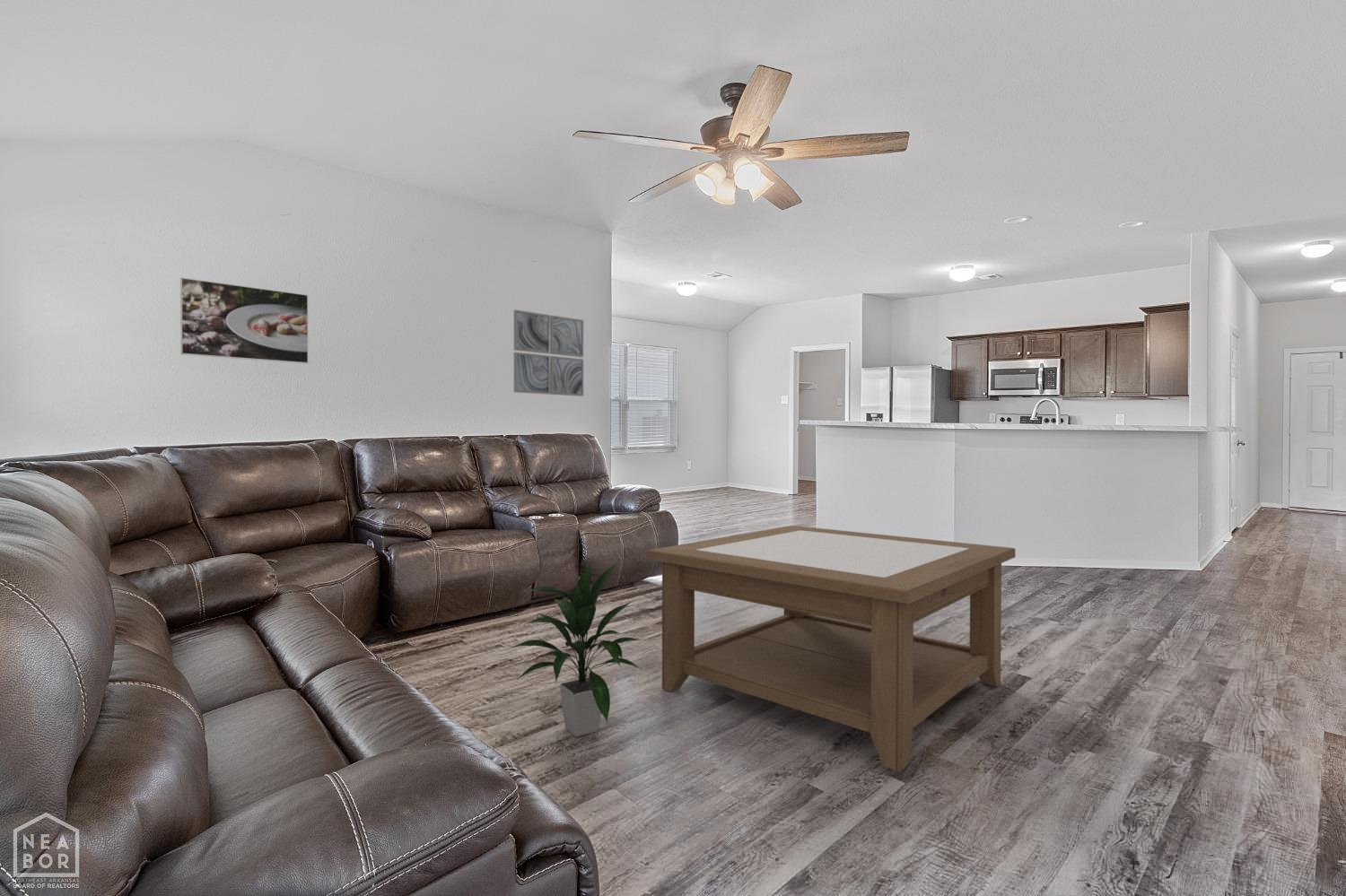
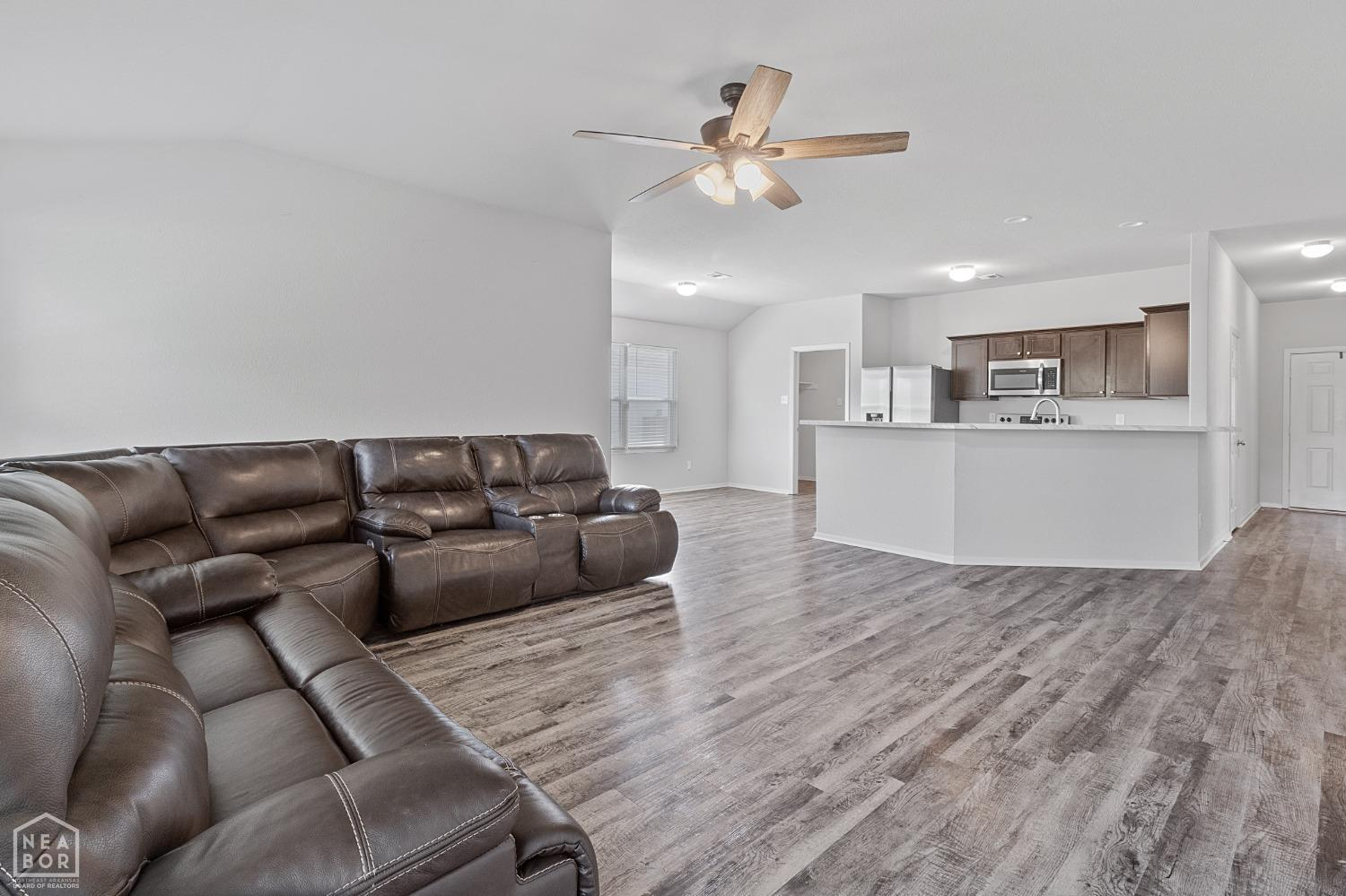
- wall art (550, 353)
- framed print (248, 323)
- indoor plant (581, 648)
- coffee table (833, 617)
